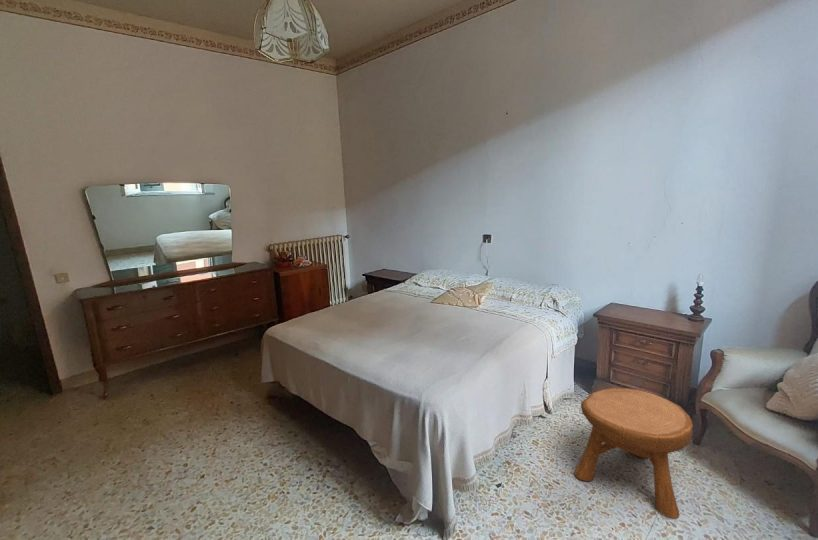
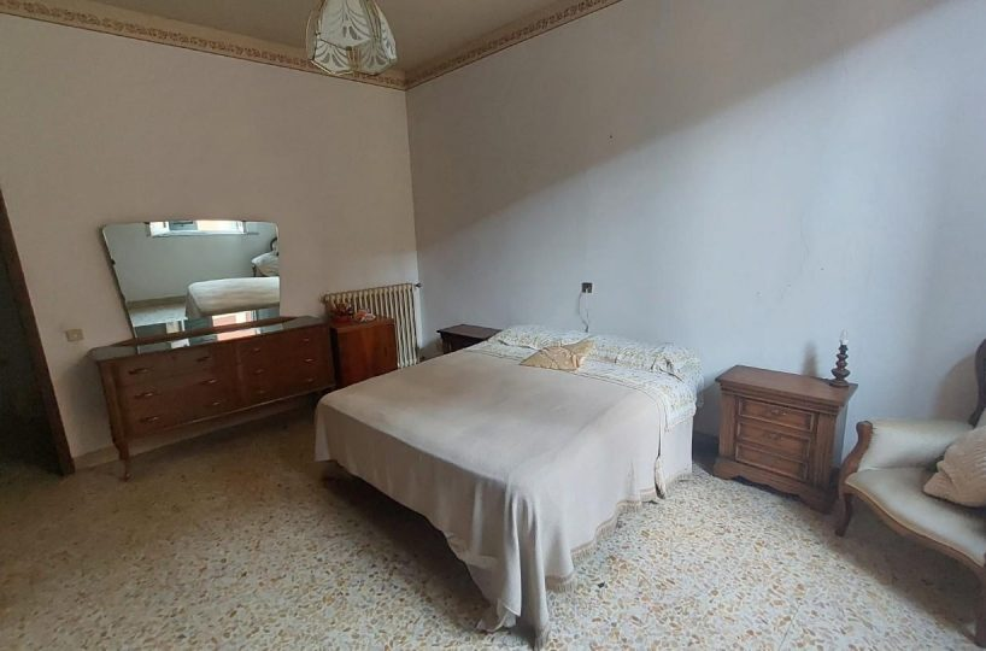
- stool (633, 438)
